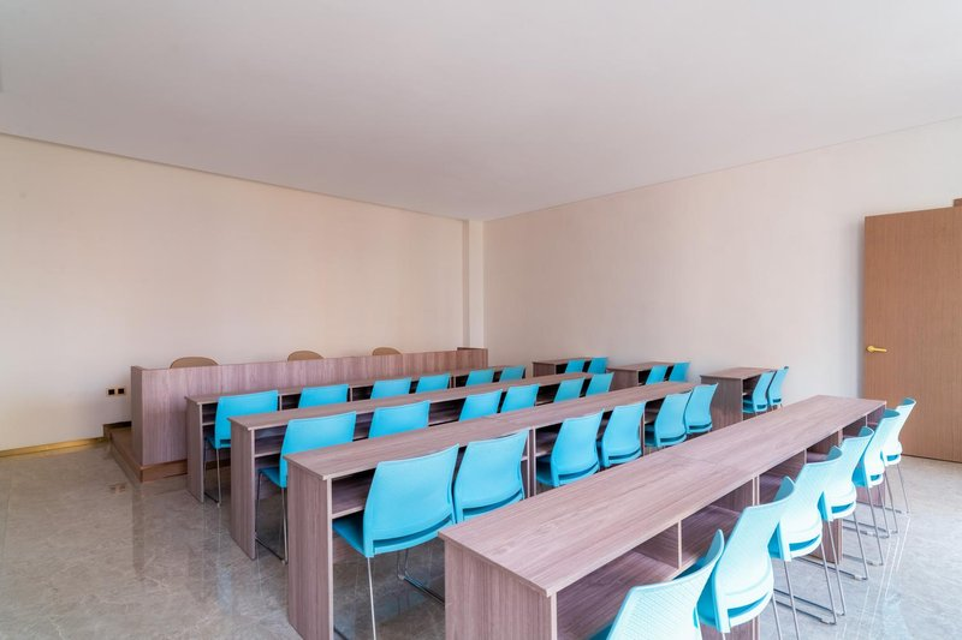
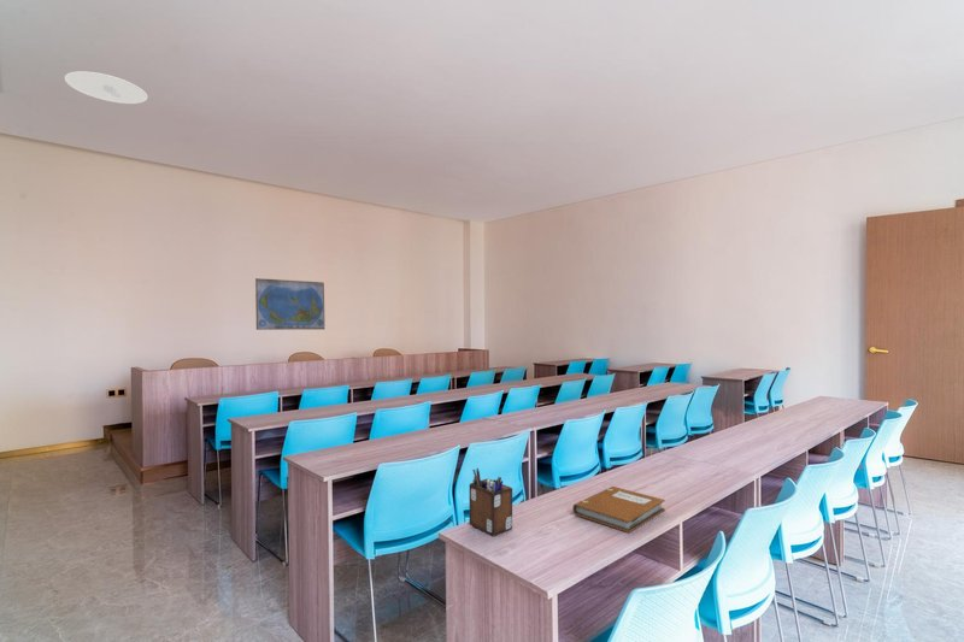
+ world map (292, 305)
+ notebook (619, 506)
+ ceiling light (107, 86)
+ desk organizer (490, 497)
